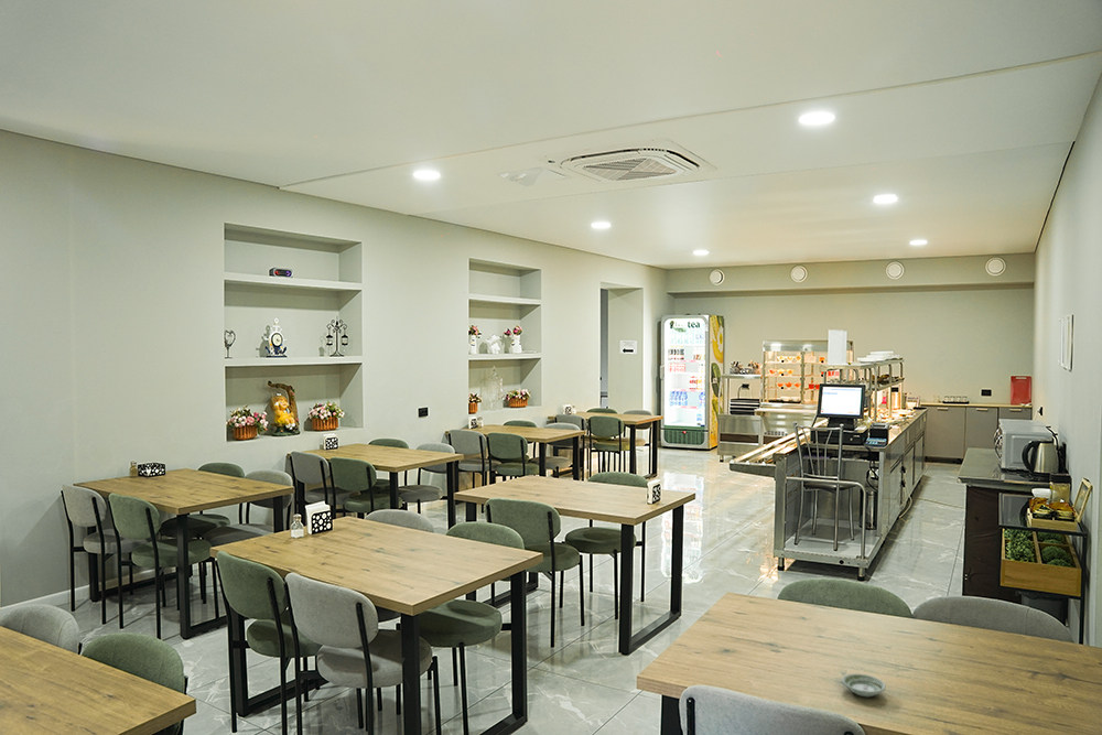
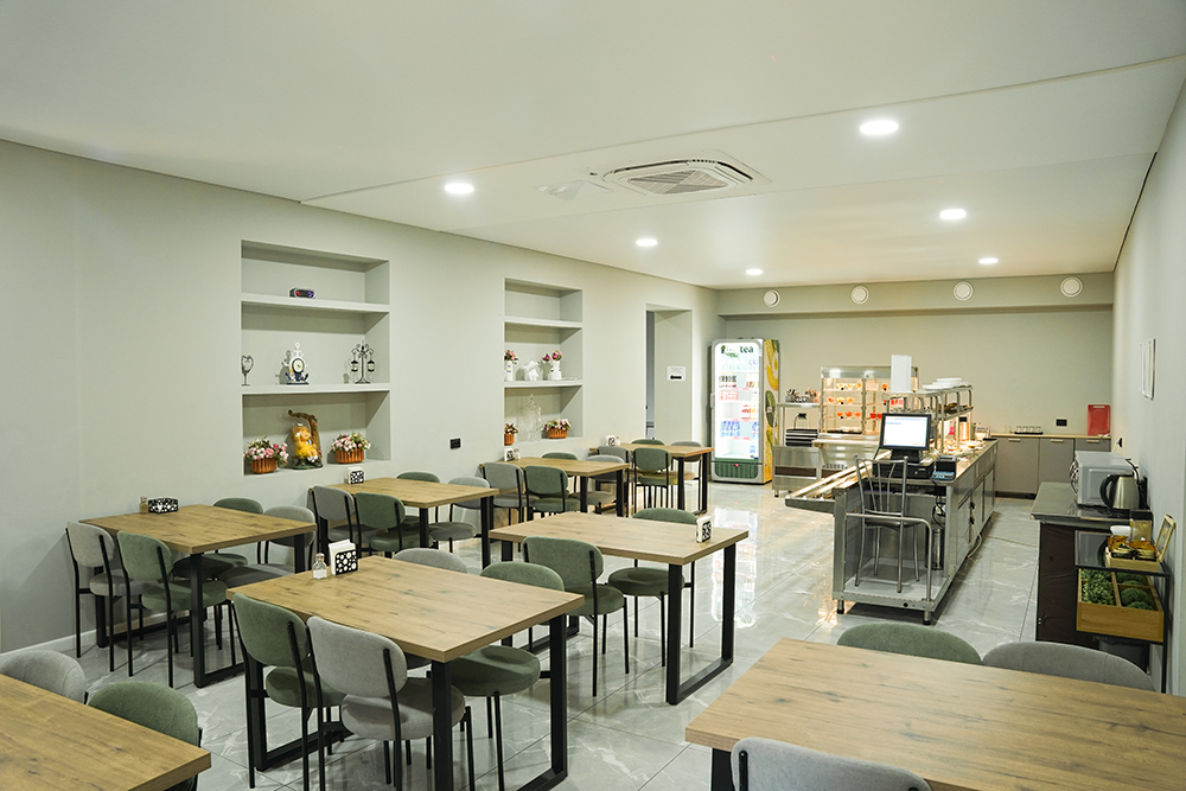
- saucer (863, 687)
